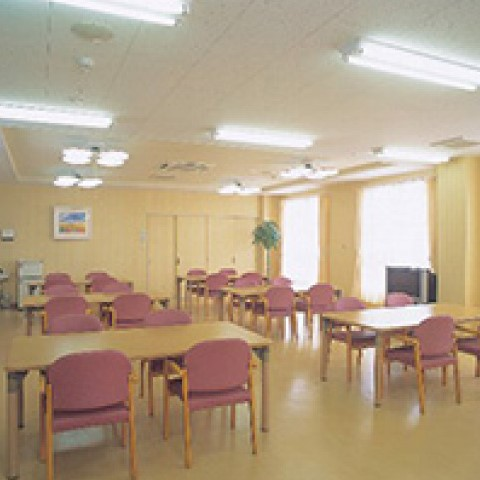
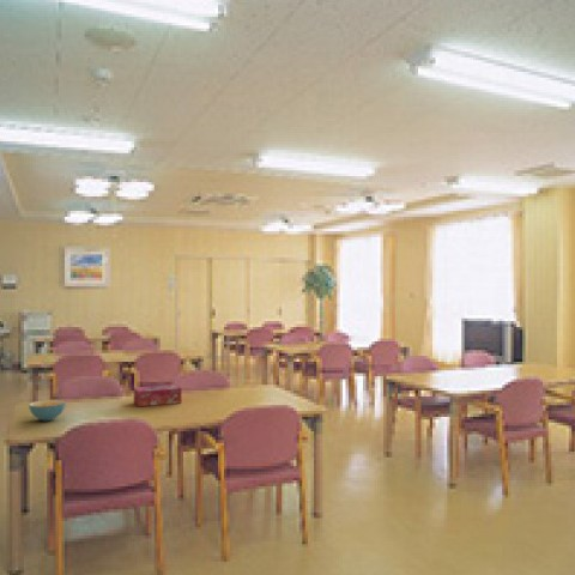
+ cereal bowl (47, 411)
+ tissue box (157, 394)
